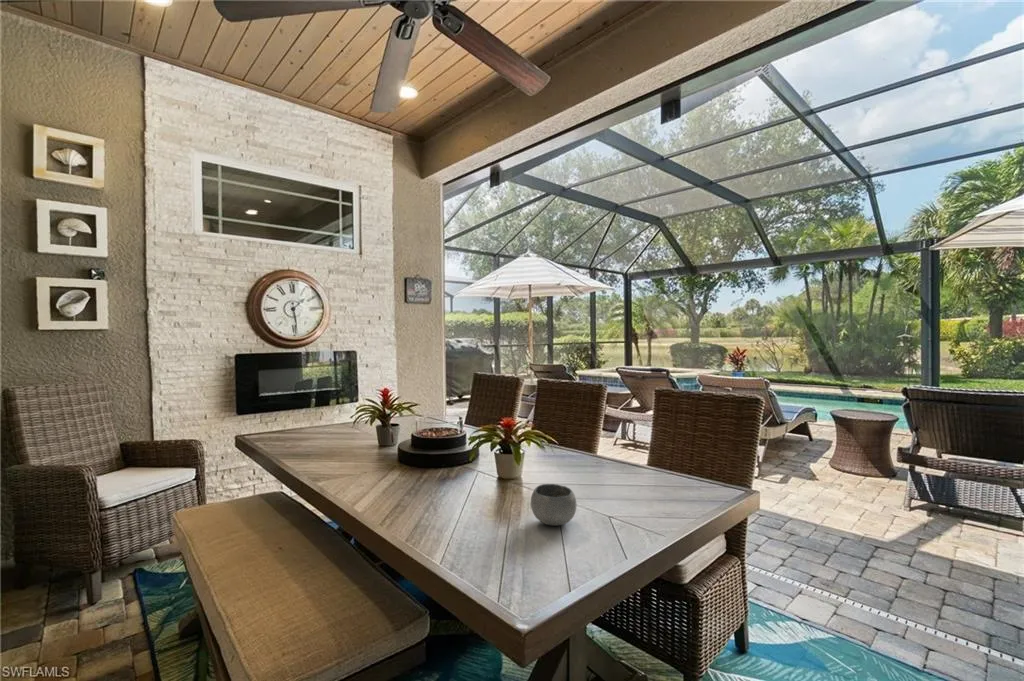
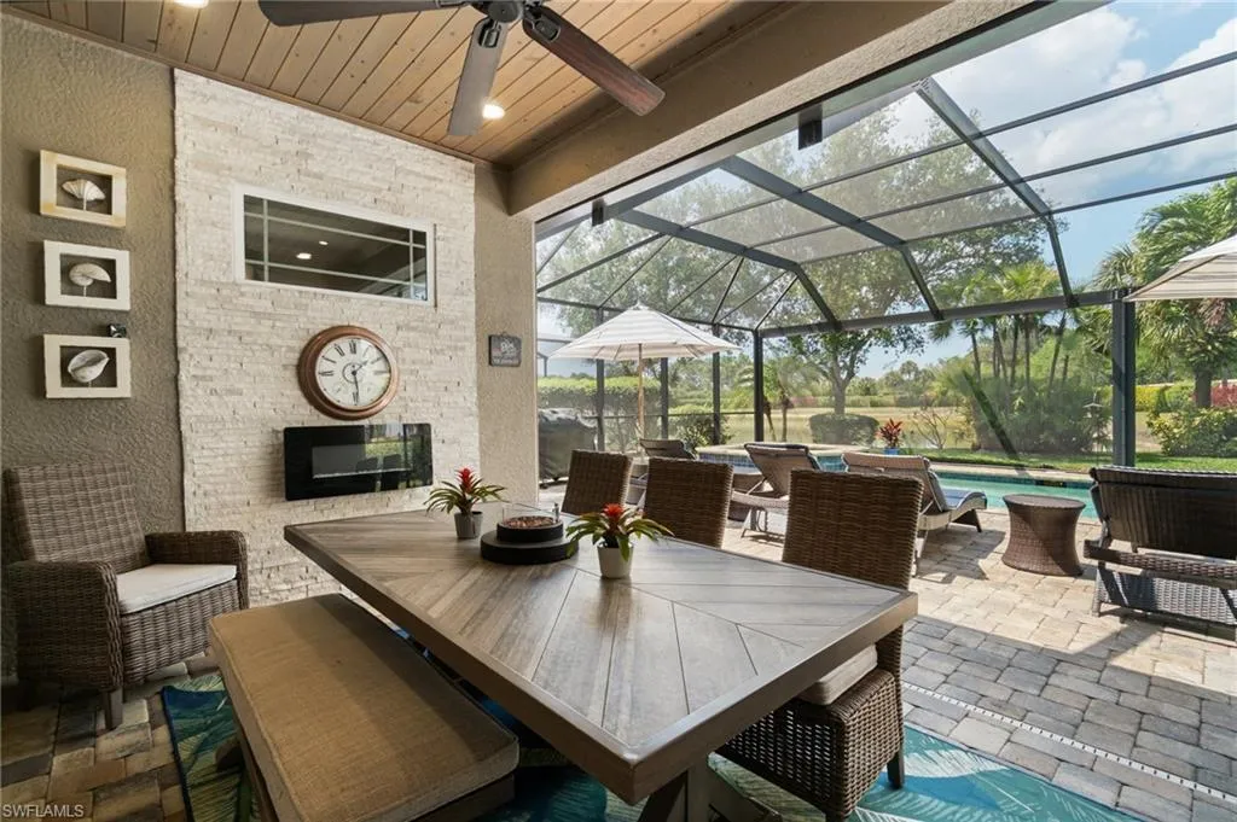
- bowl (553, 505)
